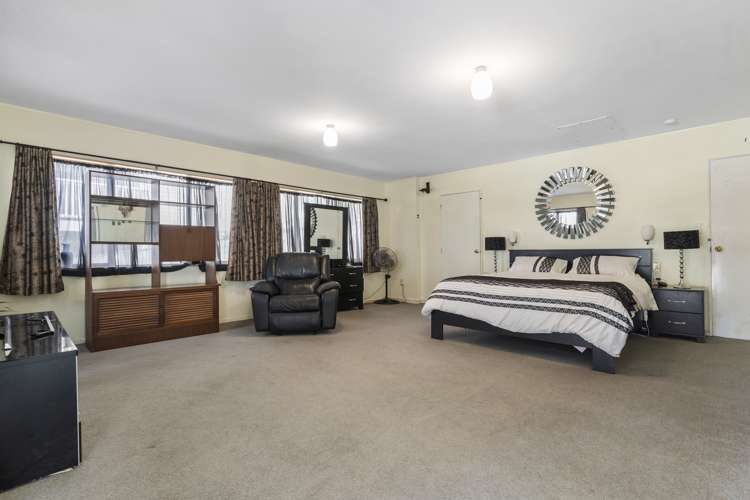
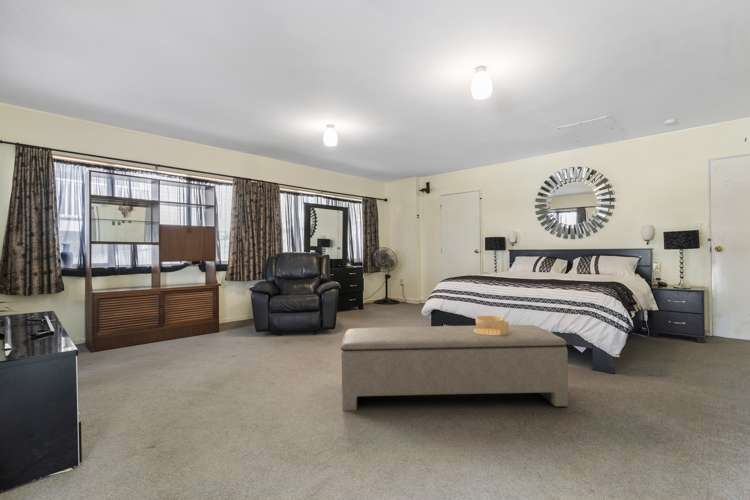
+ architectural model (490, 324)
+ bench (447, 363)
